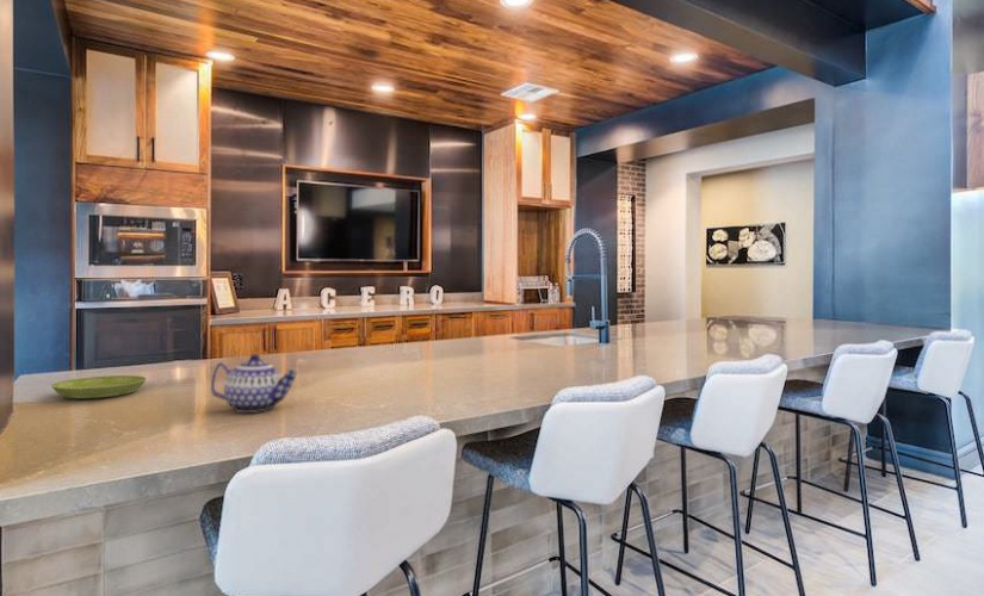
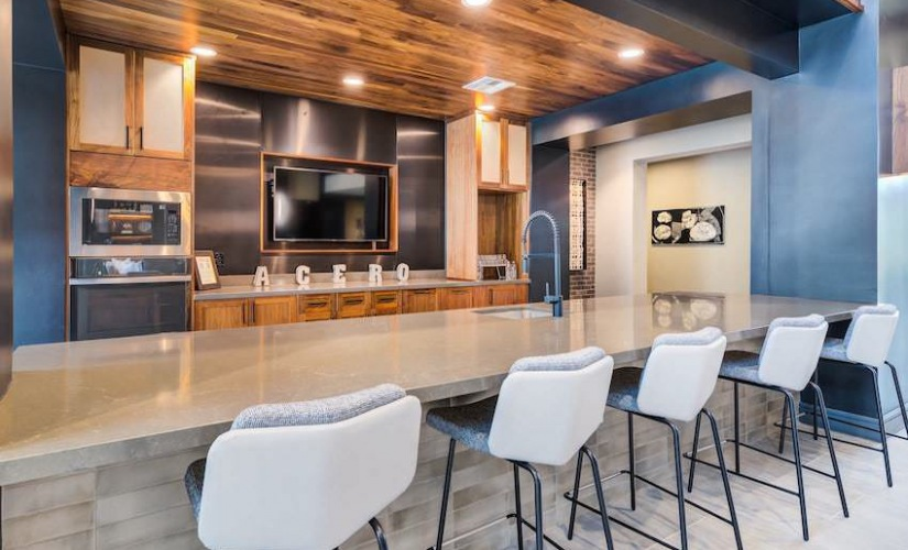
- teapot (253, 380)
- saucer (100, 386)
